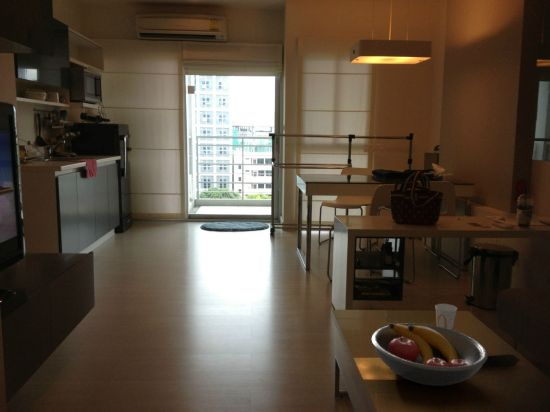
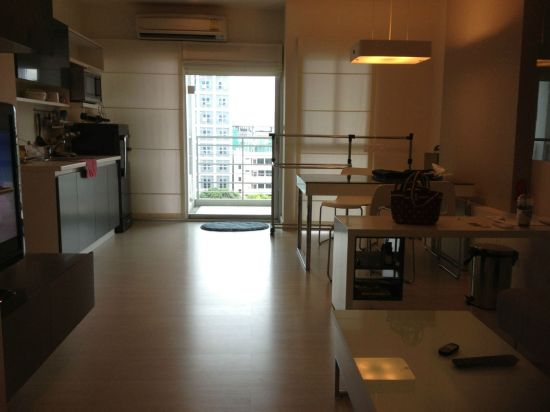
- cup (445, 319)
- fruit bowl (426, 354)
